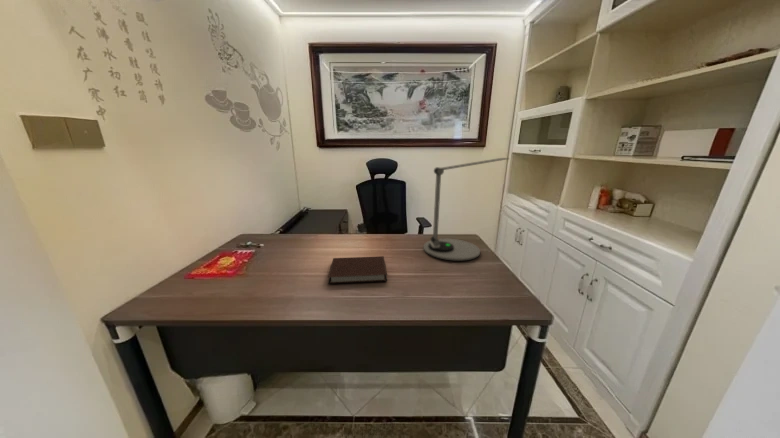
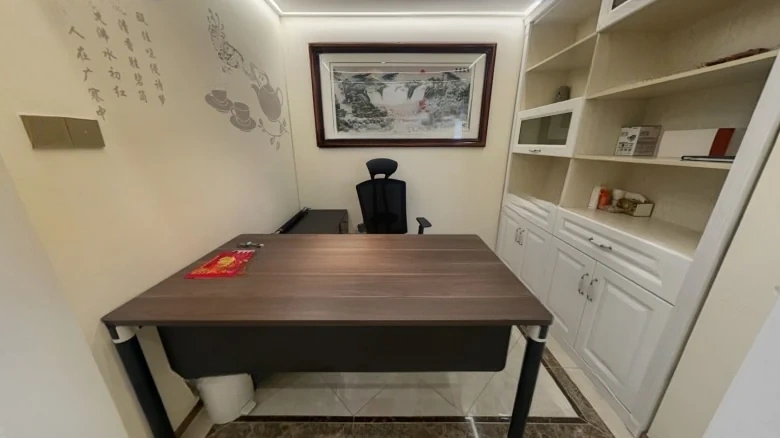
- notebook (358, 268)
- desk lamp (439, 201)
